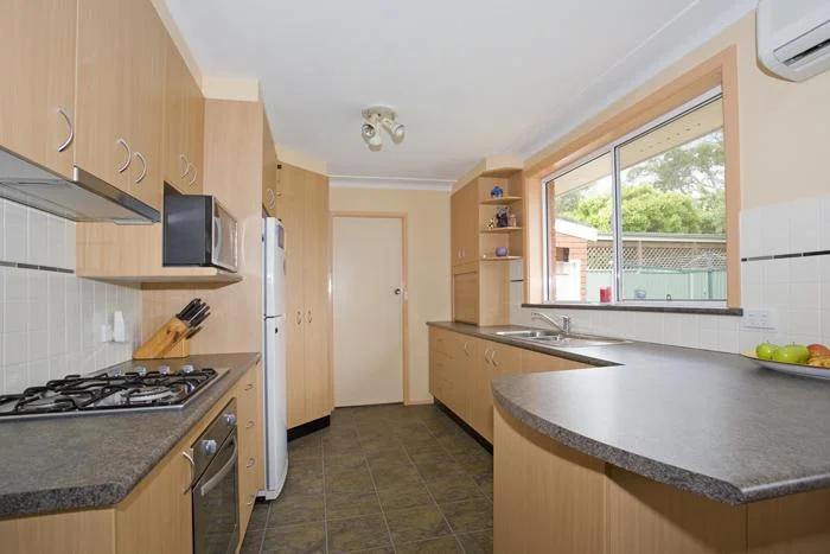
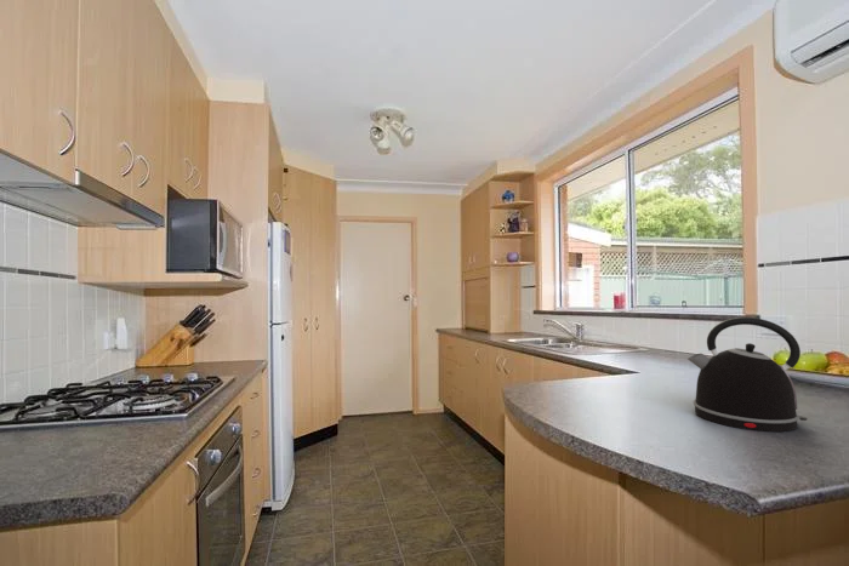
+ kettle (743, 367)
